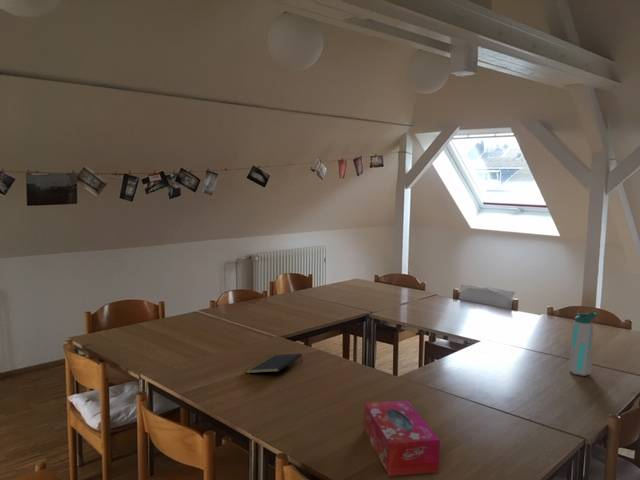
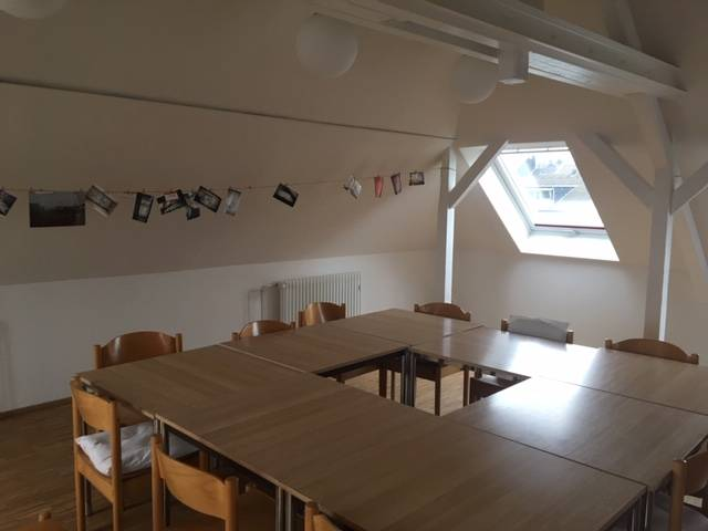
- notepad (274, 362)
- water bottle (583, 343)
- tissue box (398, 434)
